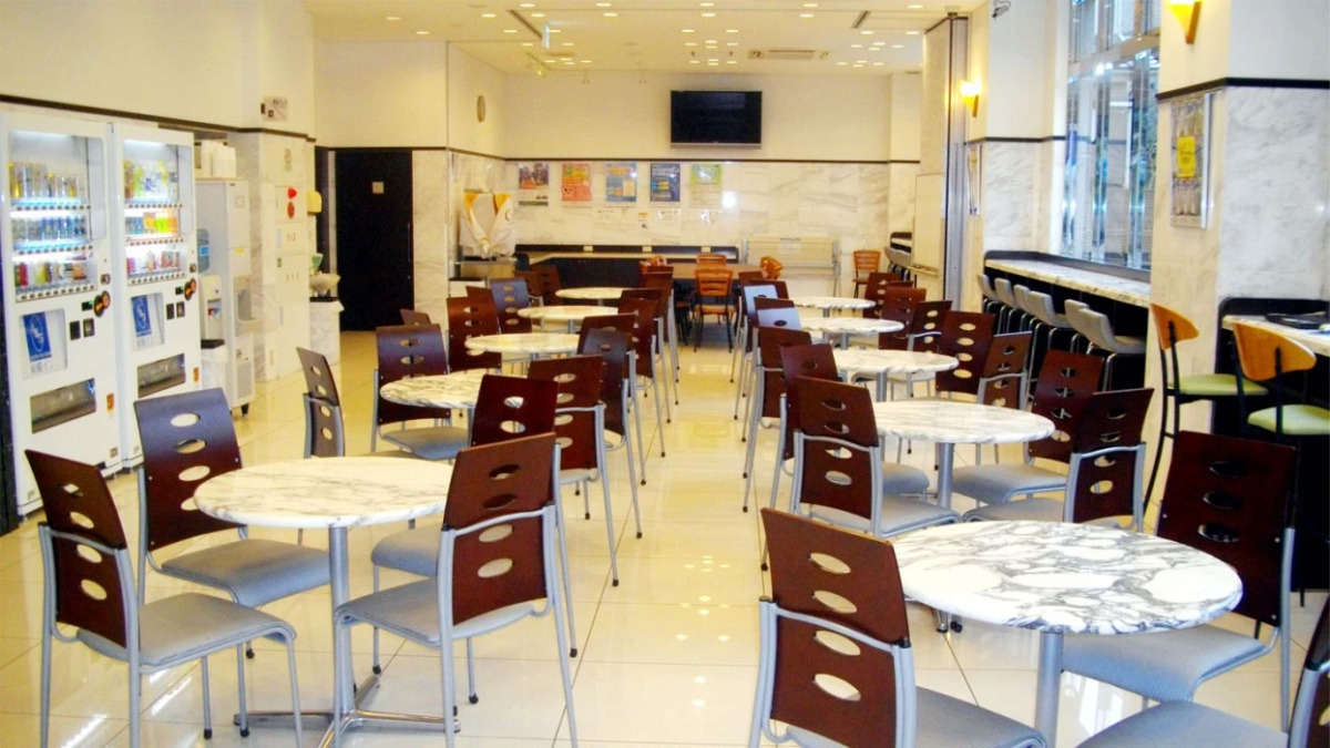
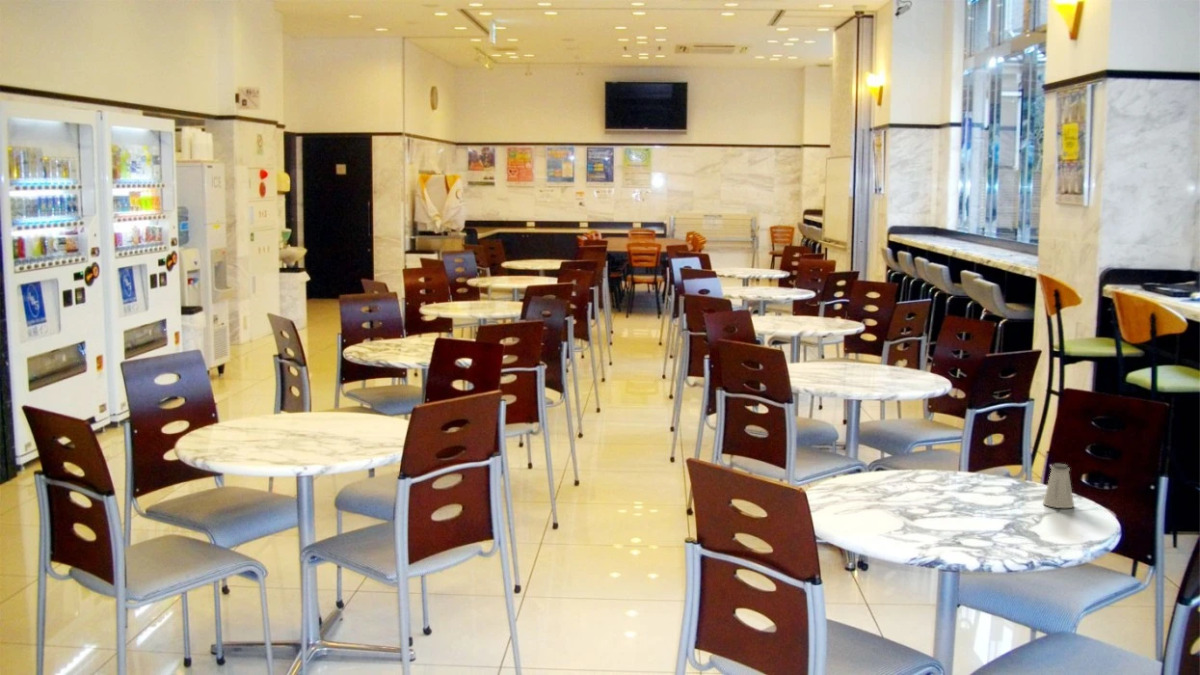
+ saltshaker (1059, 484)
